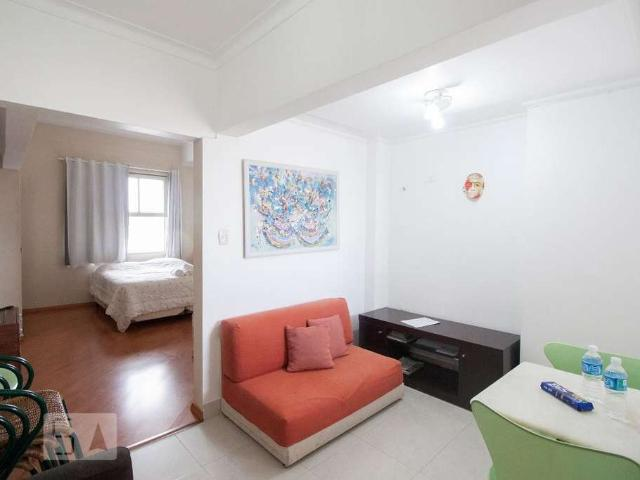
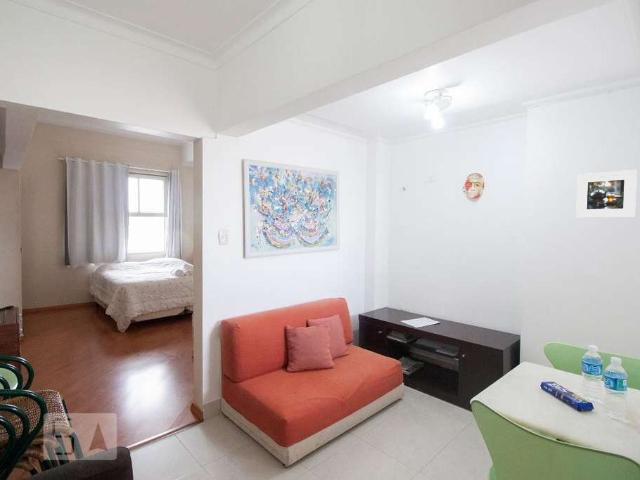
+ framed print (605, 195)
